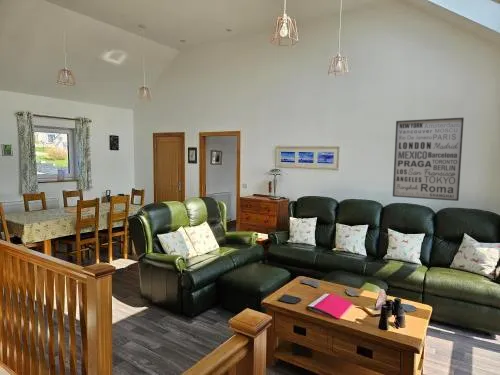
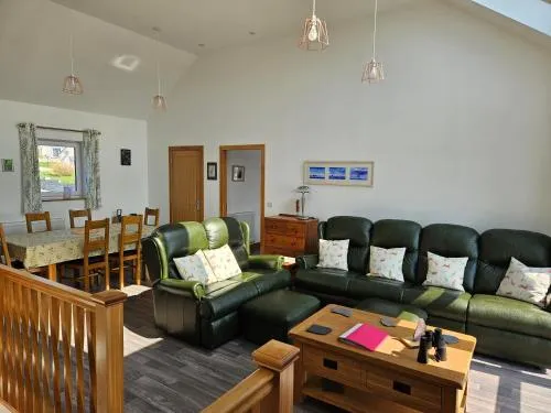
- wall art (426, 159)
